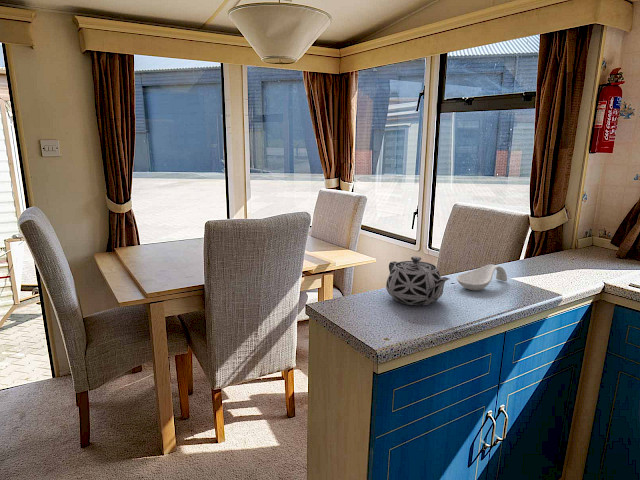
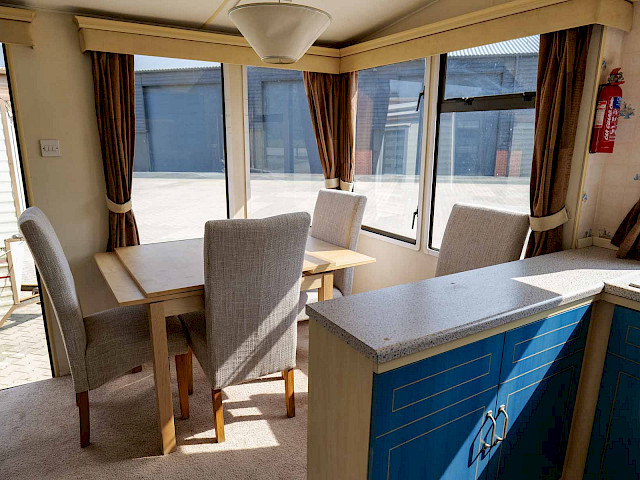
- teapot (416, 279)
- spoon rest (483, 276)
